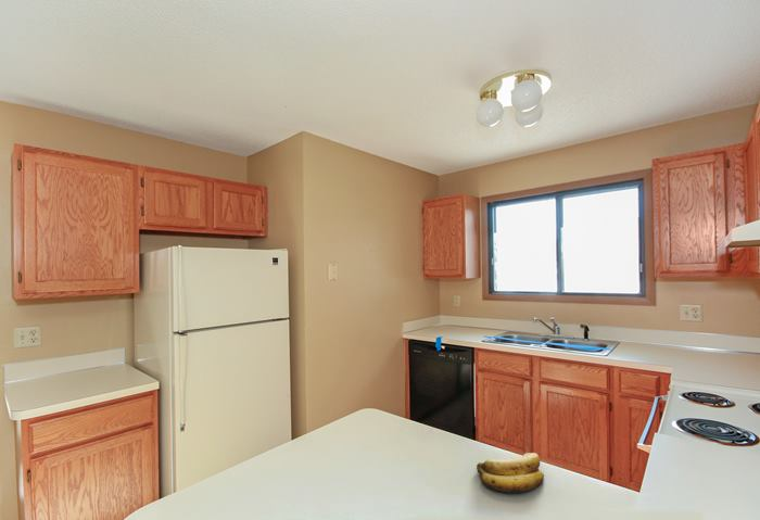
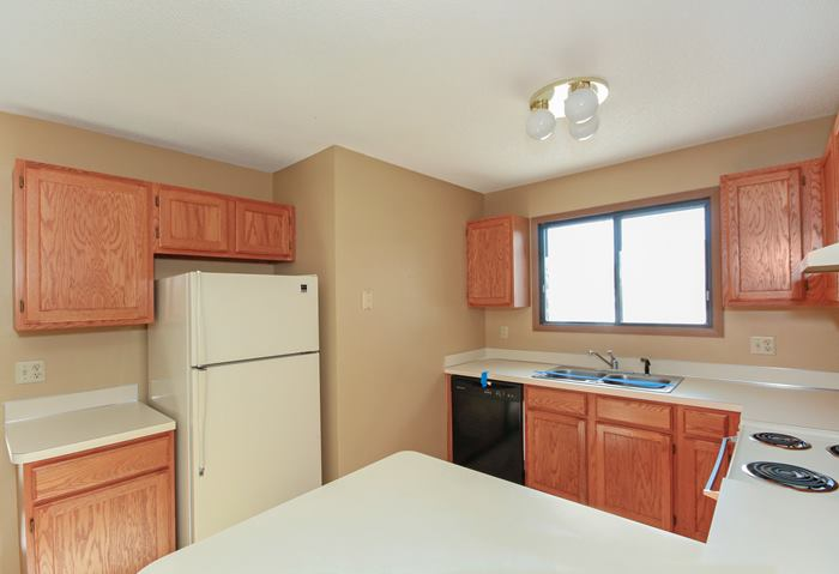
- banana (509, 460)
